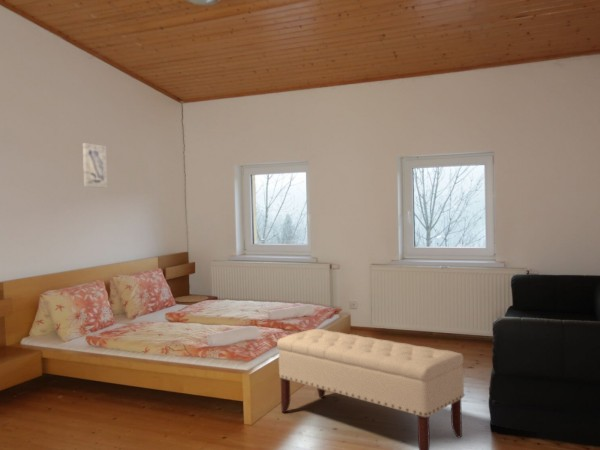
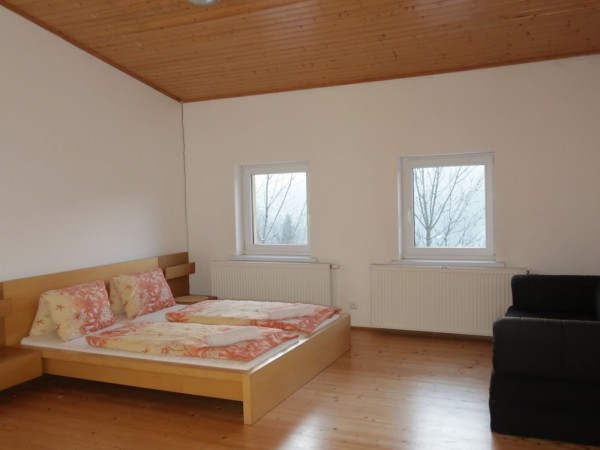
- wall art (95, 165)
- bench (364, 383)
